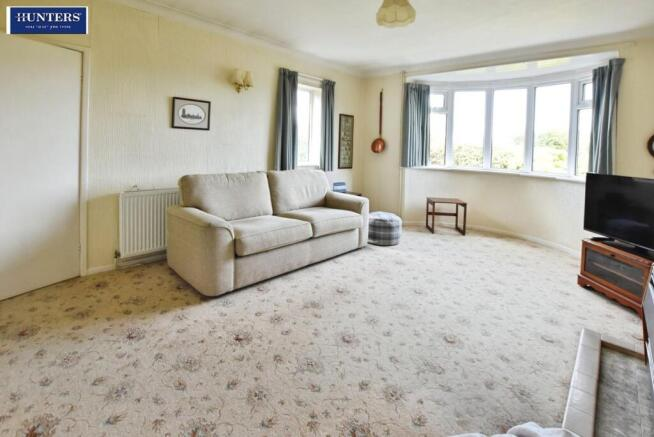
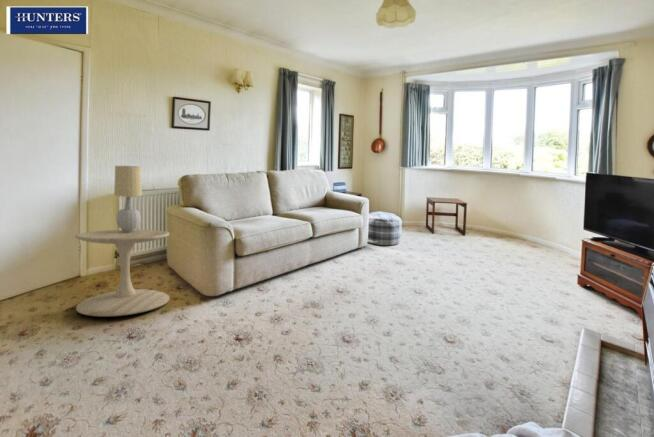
+ table lamp (128, 198)
+ side table (125, 268)
